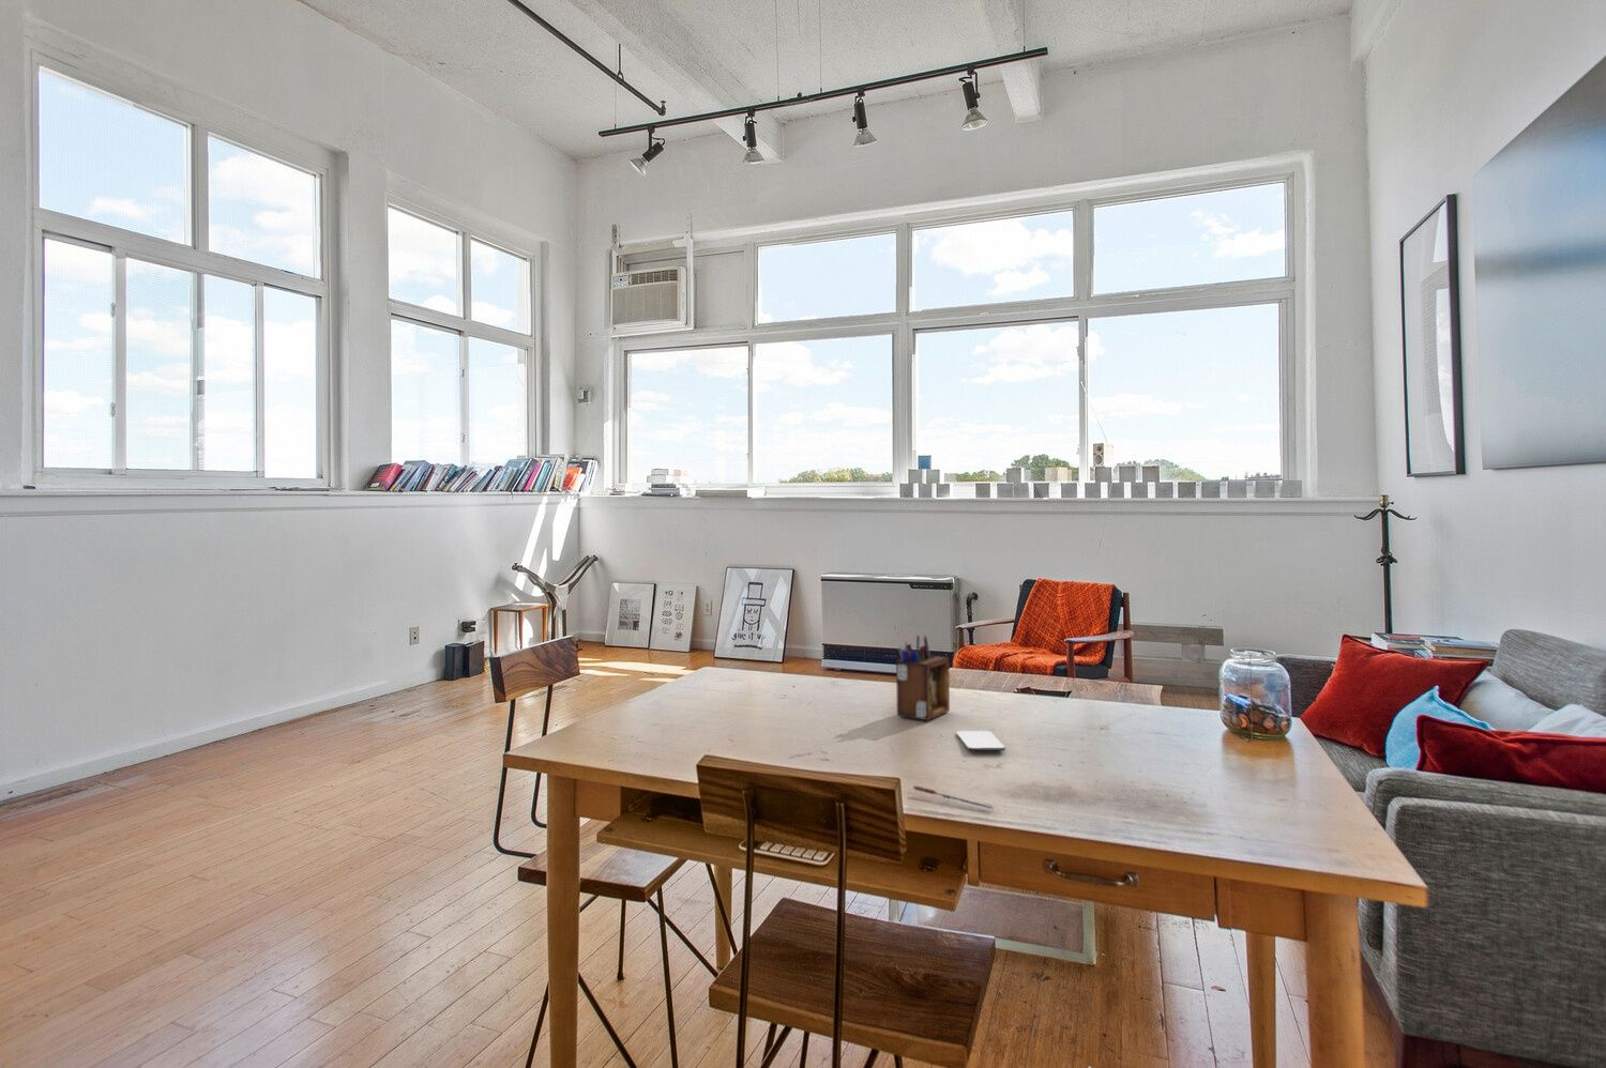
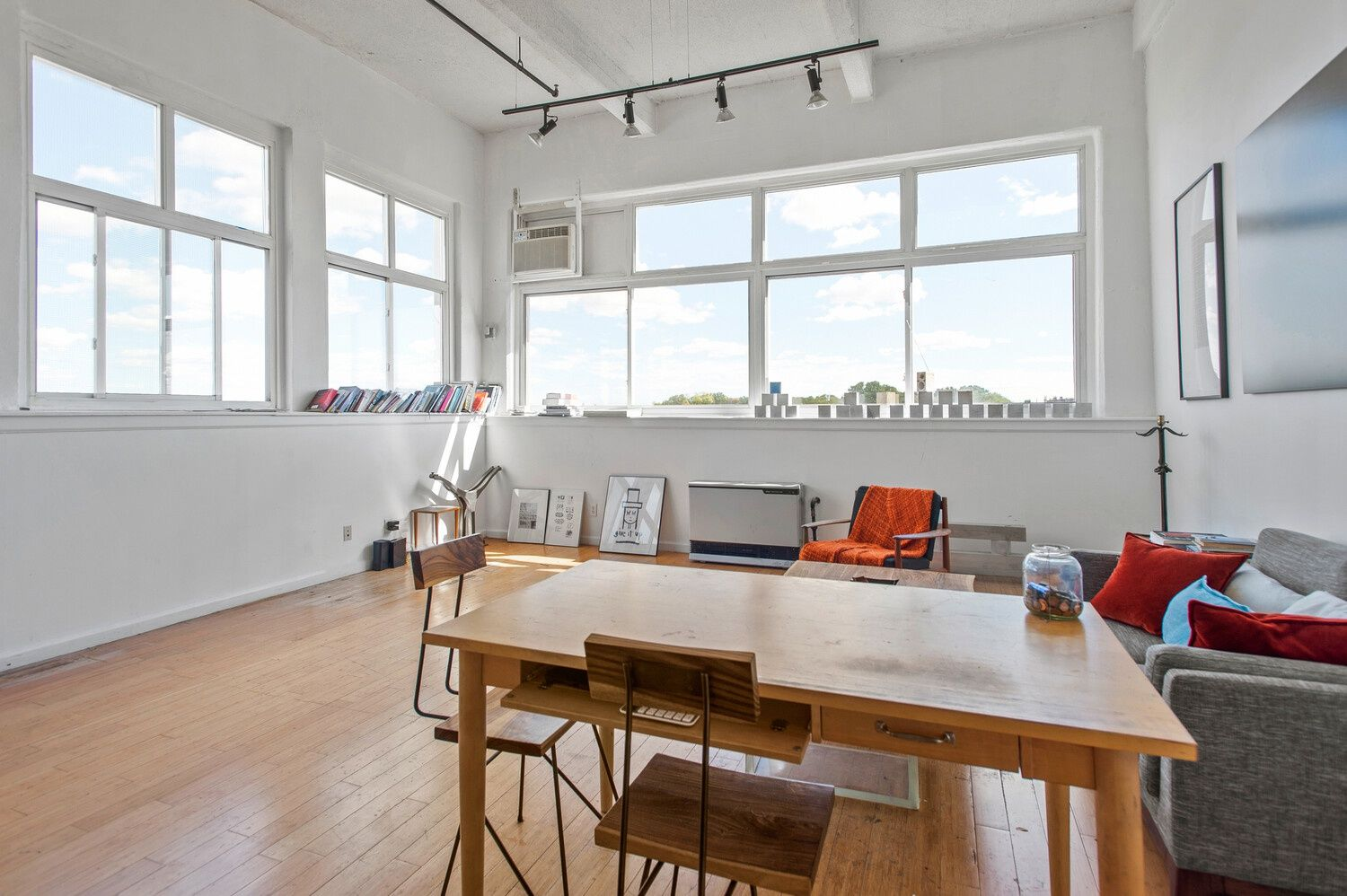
- desk organizer (923, 676)
- pen (951, 796)
- smartphone (980, 739)
